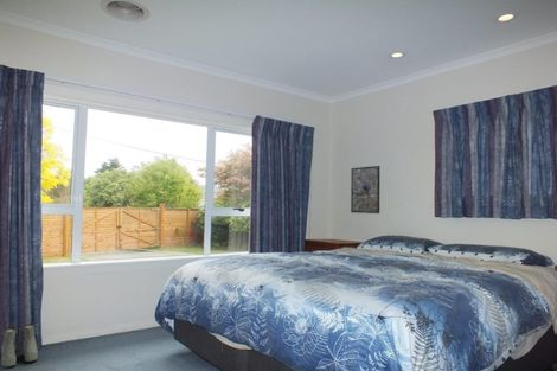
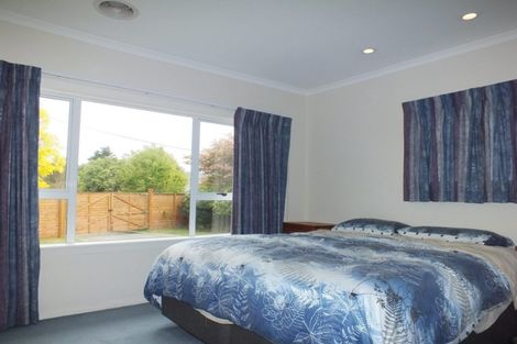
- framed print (364, 190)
- boots (21, 341)
